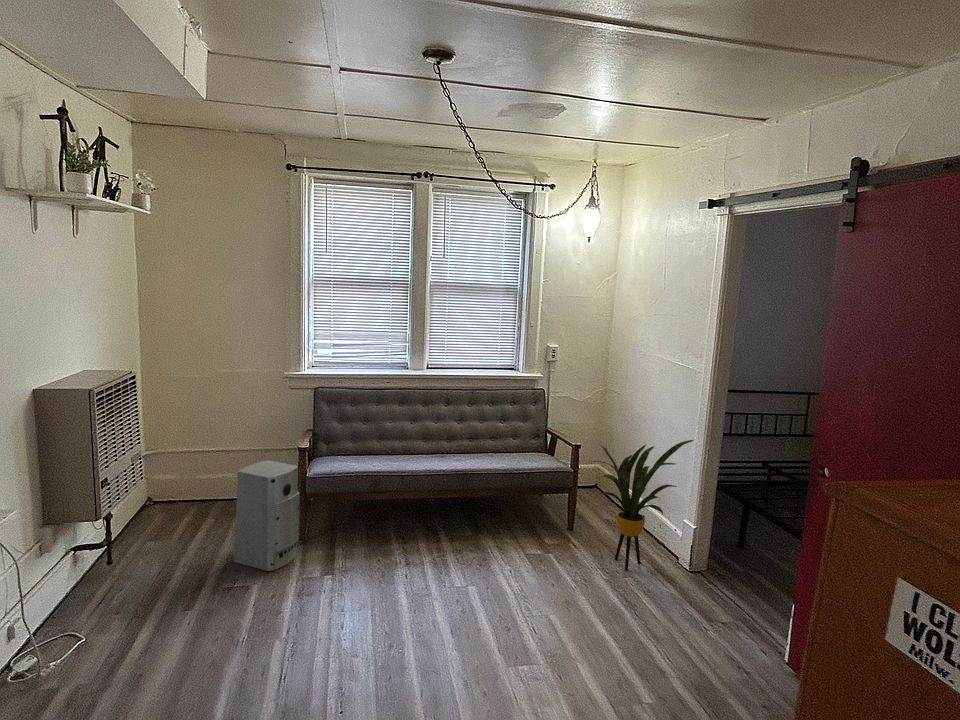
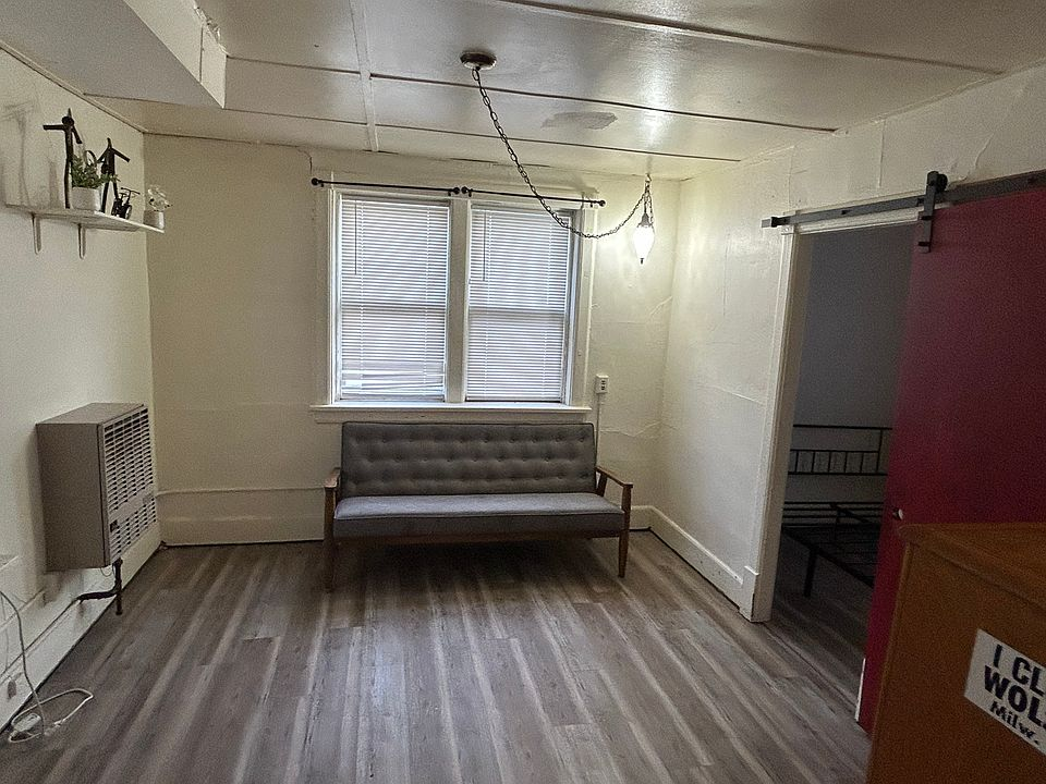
- air purifier (267, 513)
- house plant (639, 504)
